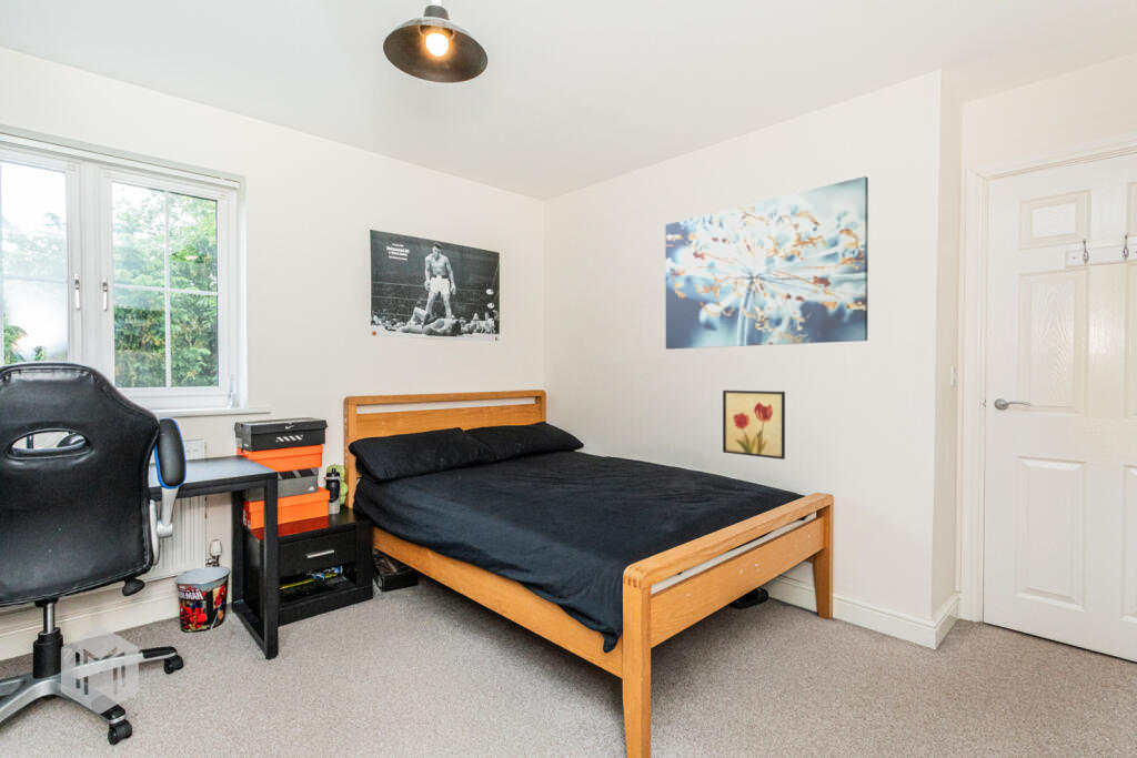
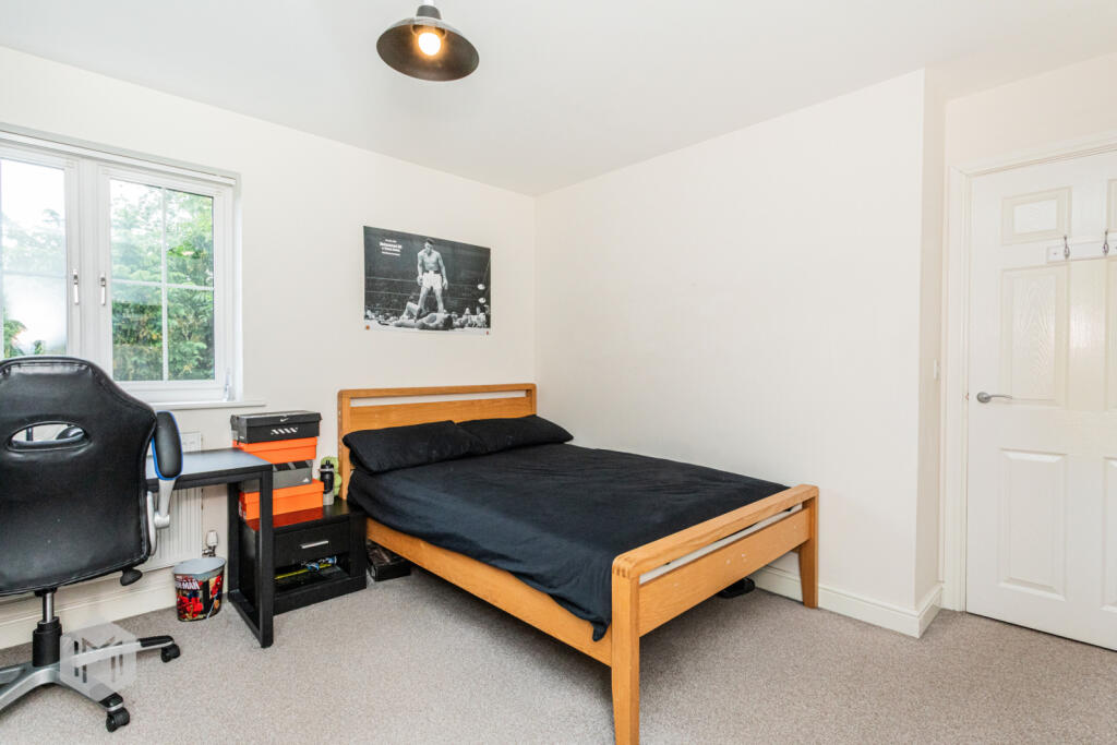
- wall art (753, 423)
- wall art (753, 274)
